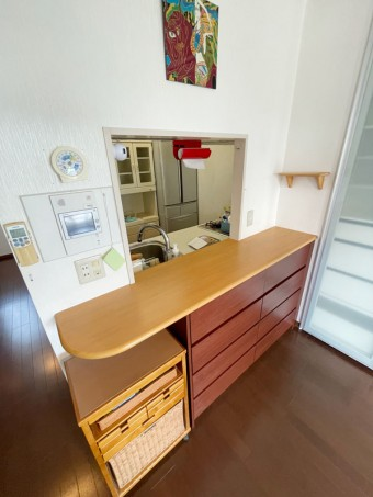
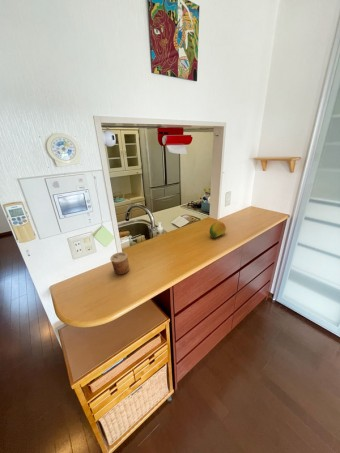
+ fruit (216, 229)
+ cup (120, 263)
